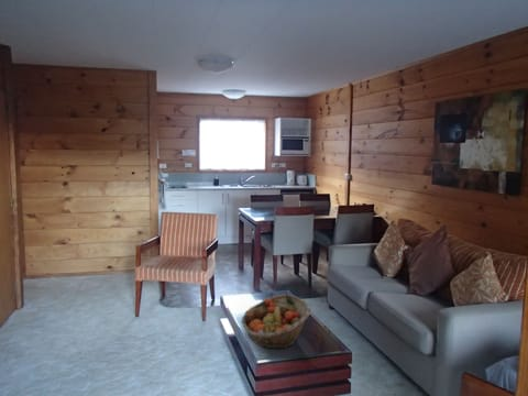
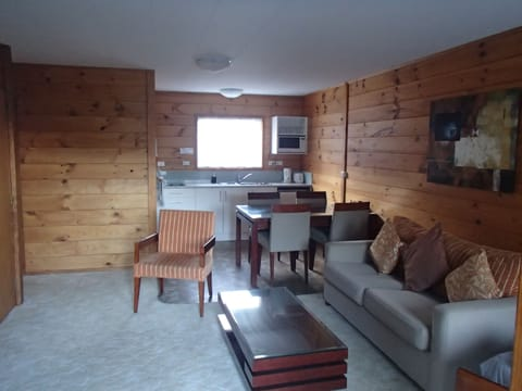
- fruit basket (275, 320)
